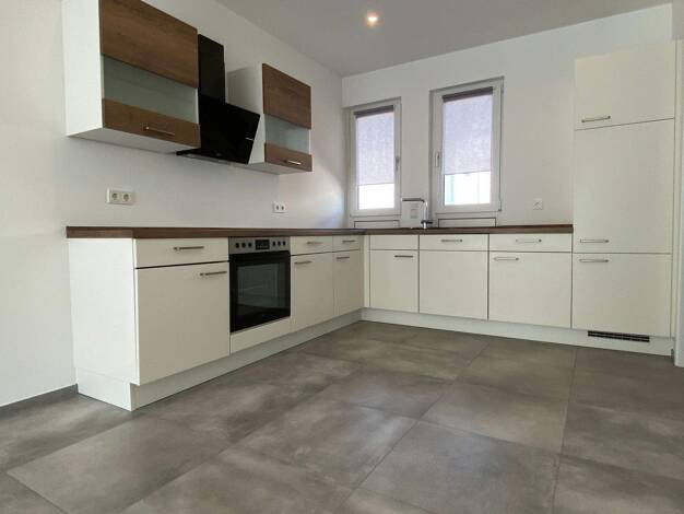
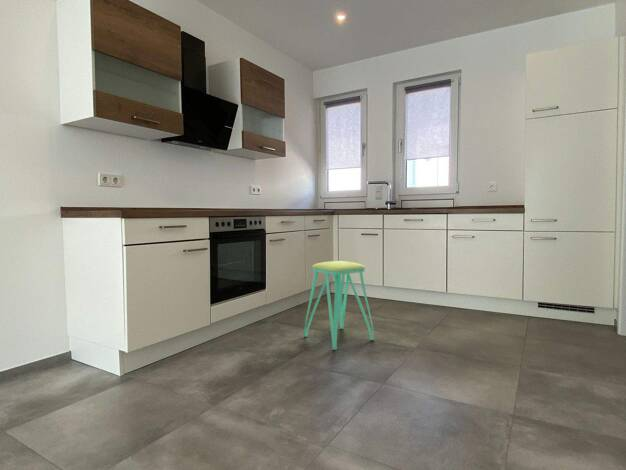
+ stool (338, 300)
